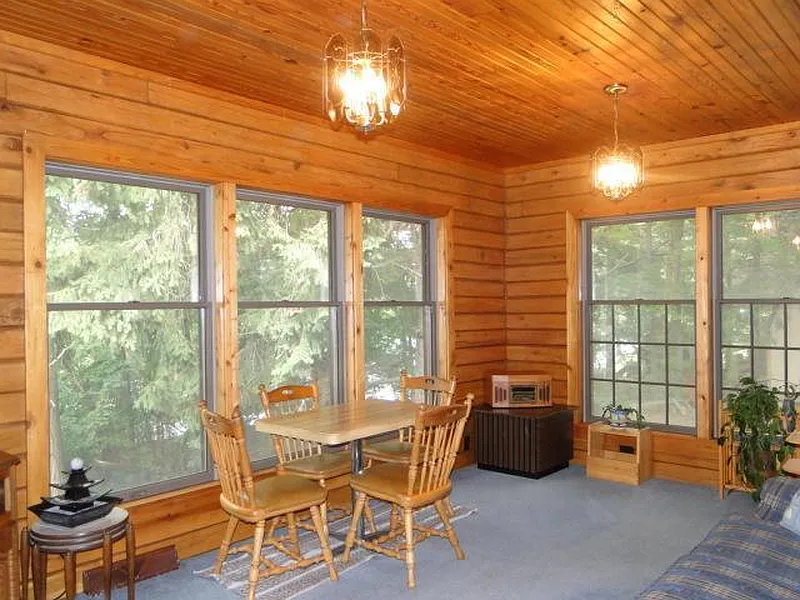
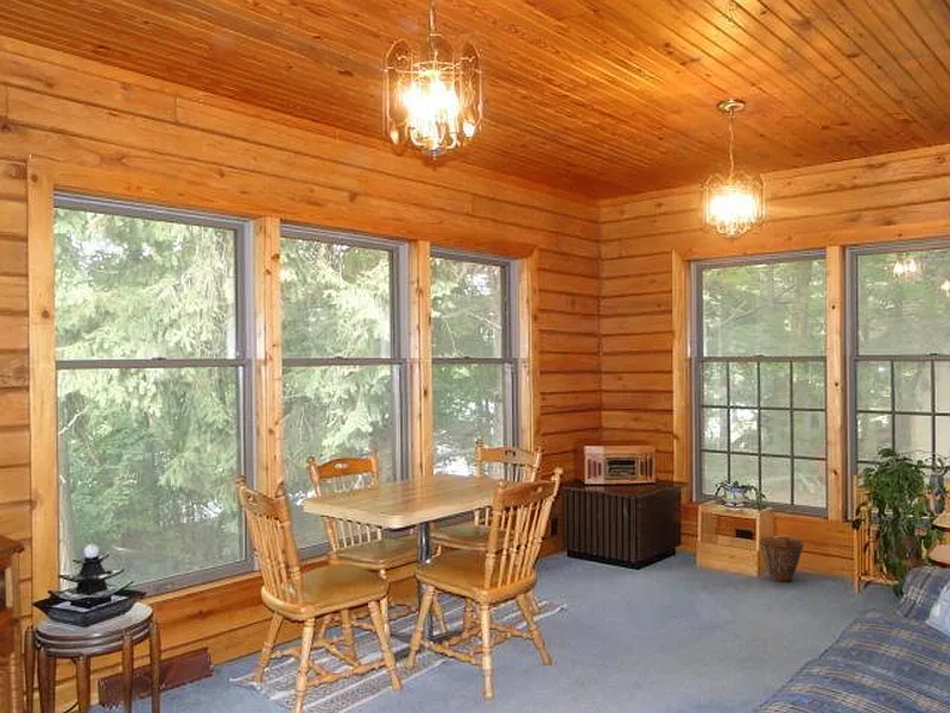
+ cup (780, 560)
